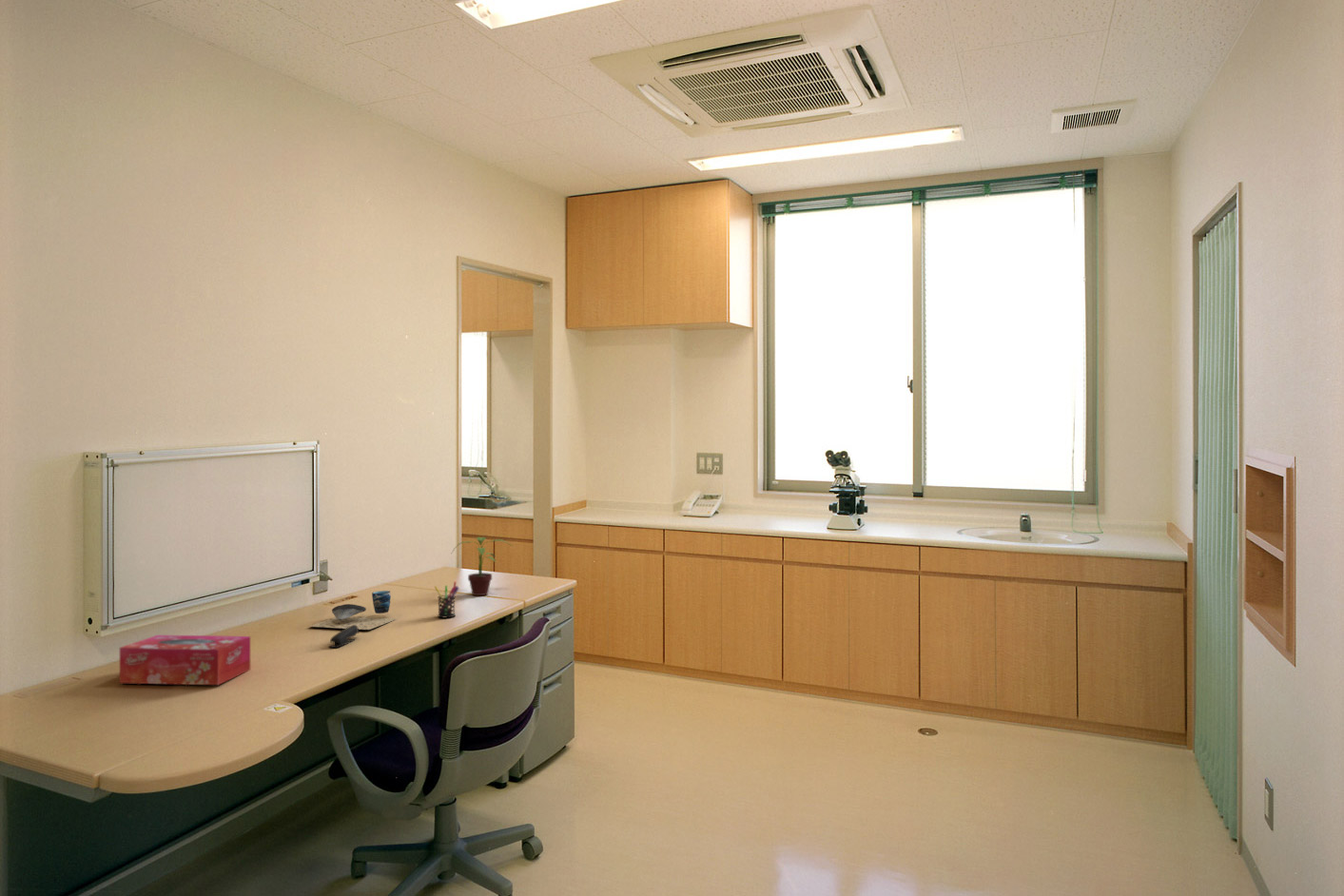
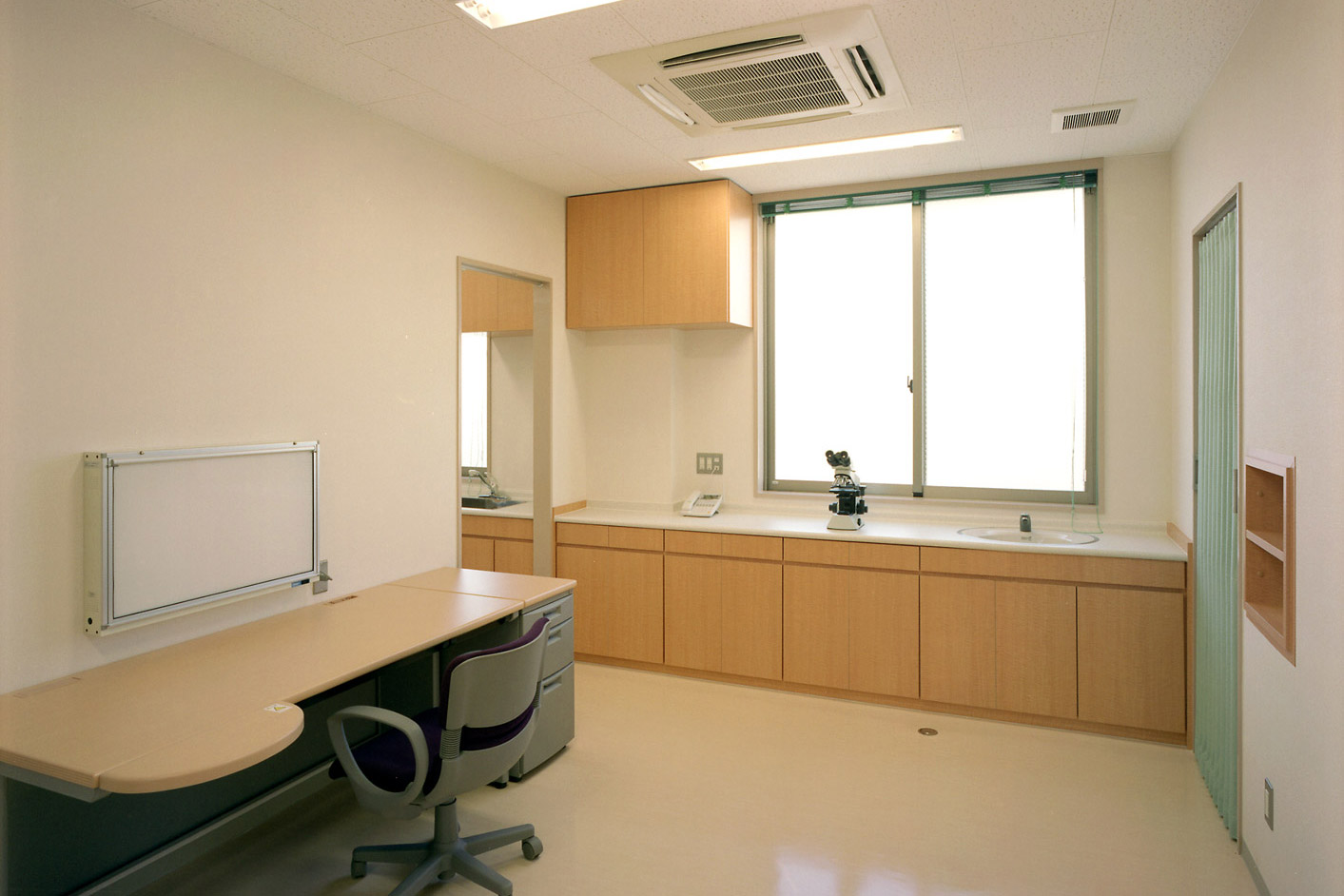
- tissue box (186, 658)
- cup (359, 607)
- potted plant (481, 566)
- stapler (344, 635)
- pen holder (447, 598)
